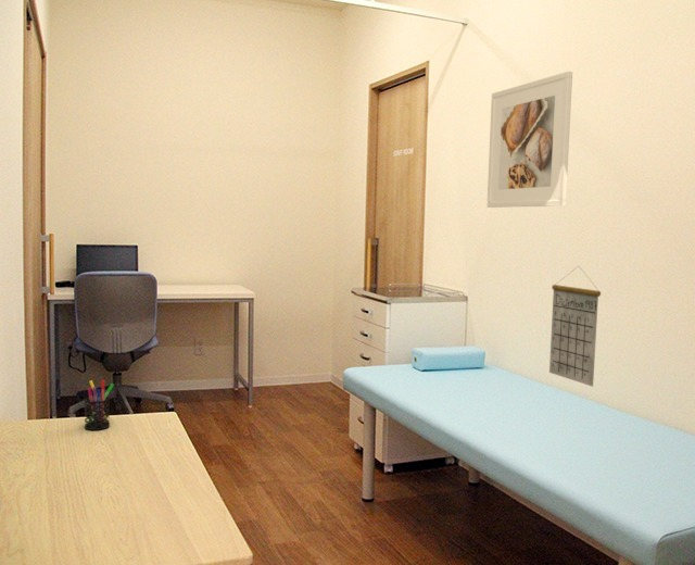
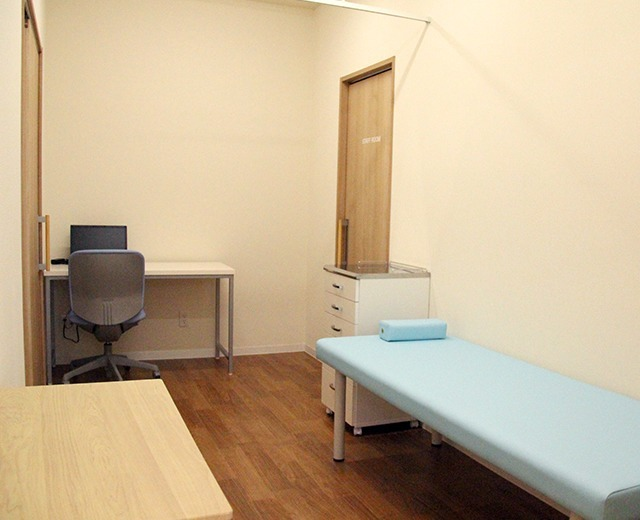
- pen holder (100, 402)
- calendar (573, 323)
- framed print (526, 145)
